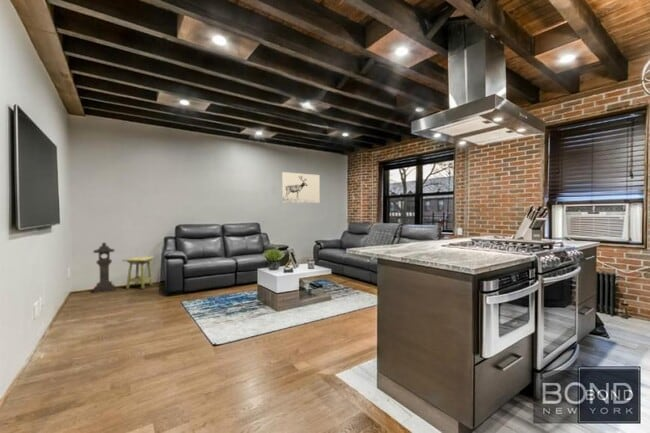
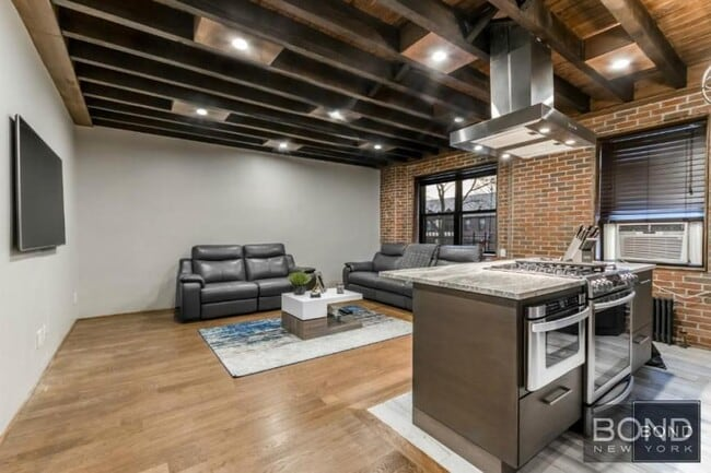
- side table (138, 272)
- stone lantern (104, 266)
- wall art (301, 188)
